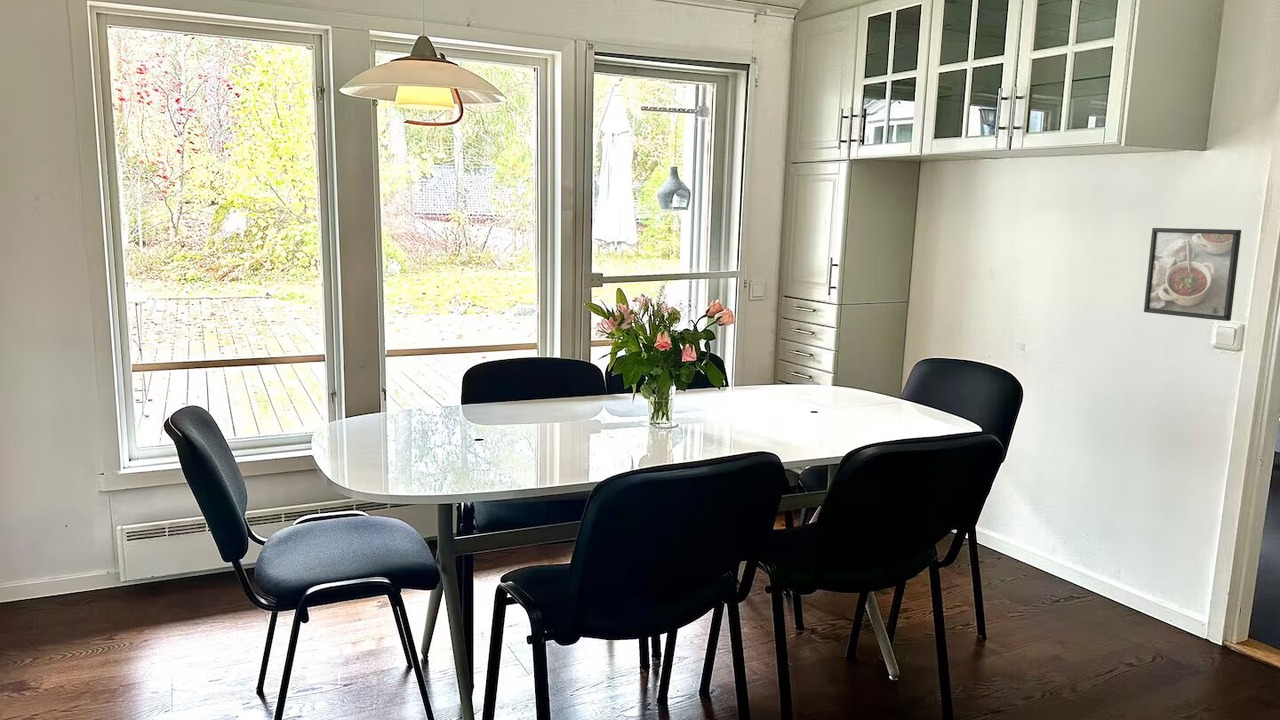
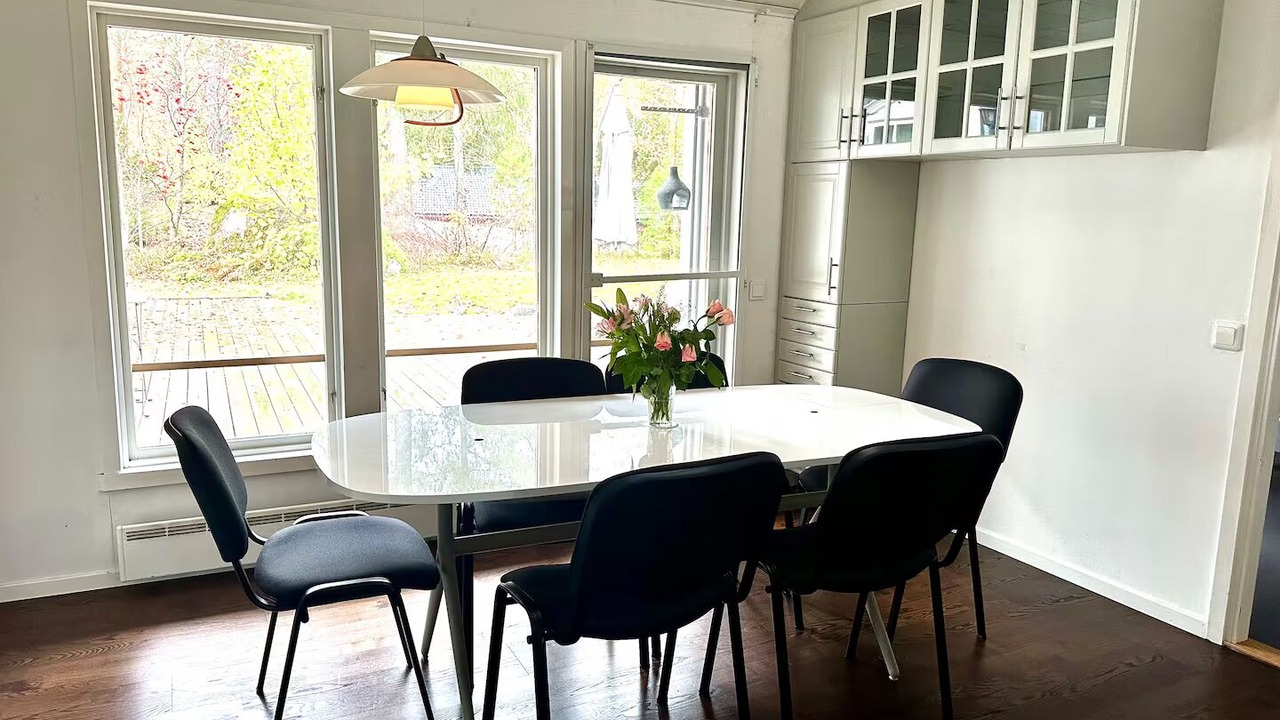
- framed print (1190, 272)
